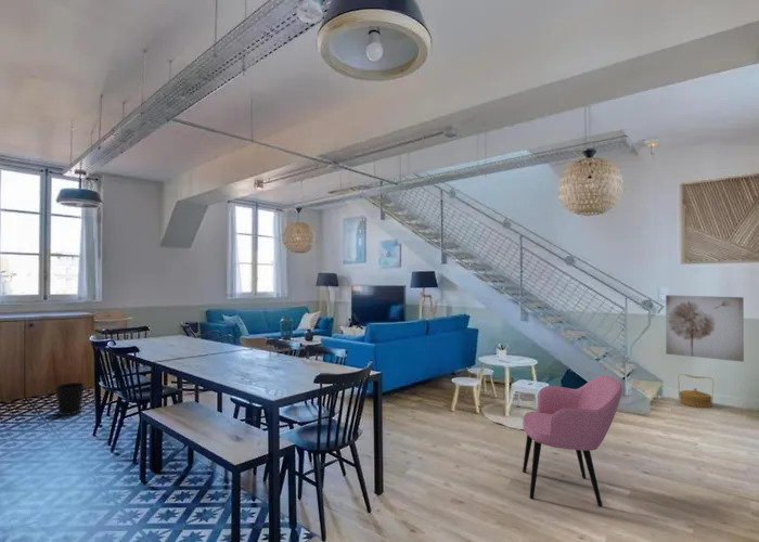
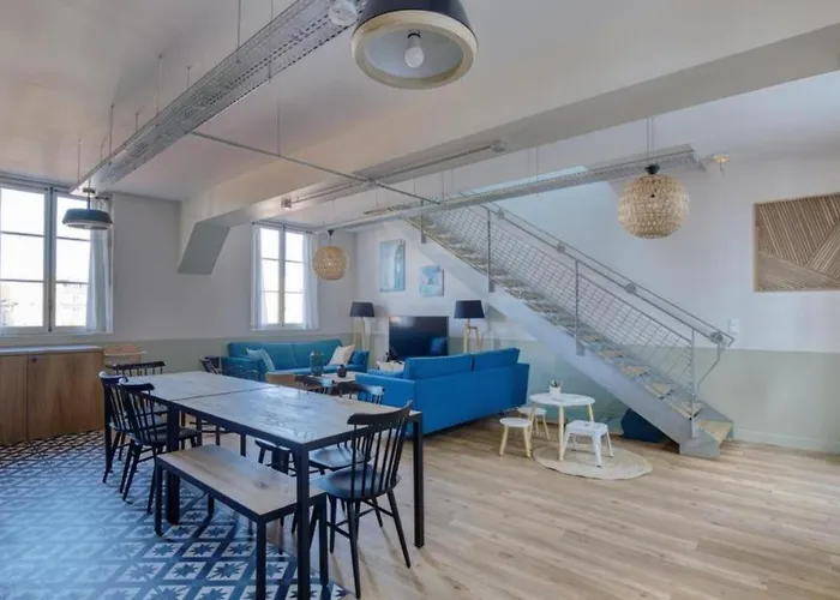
- wall art (703, 326)
- basket (695, 389)
- wastebasket (69, 398)
- armchair (567, 431)
